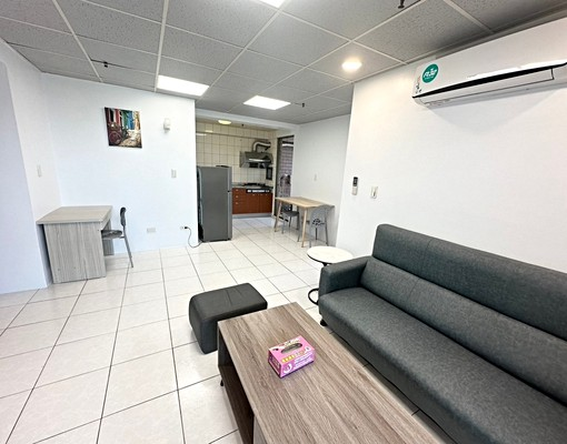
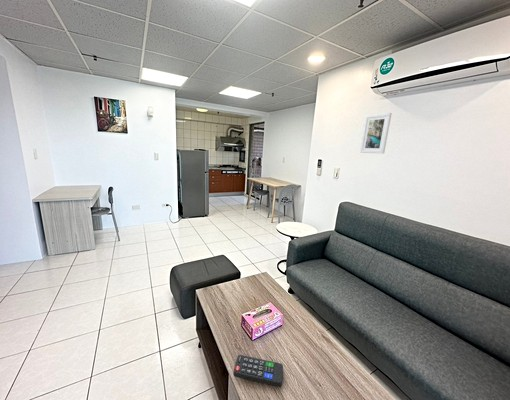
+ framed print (374, 134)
+ remote control (258, 369)
